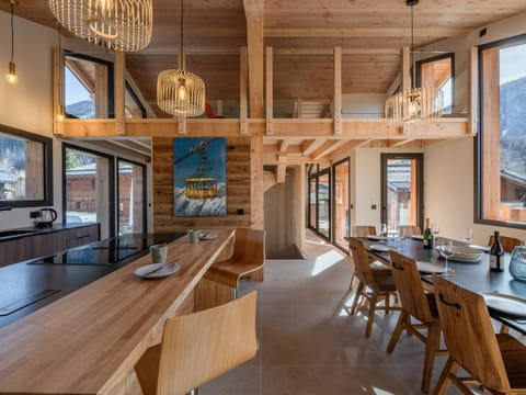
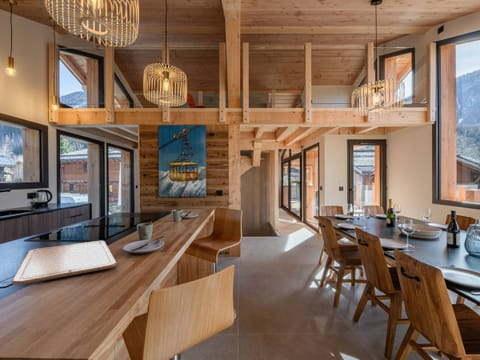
+ chopping board (69, 257)
